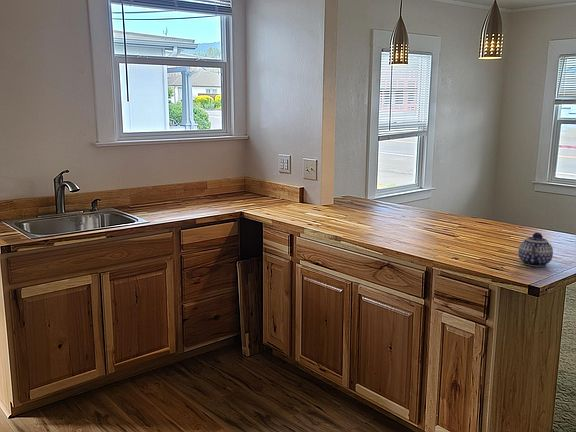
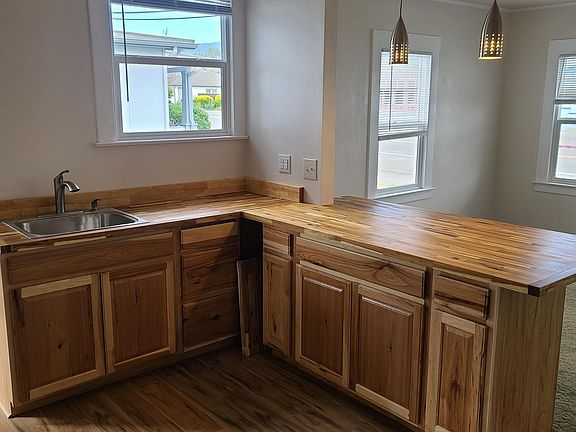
- teapot (535, 248)
